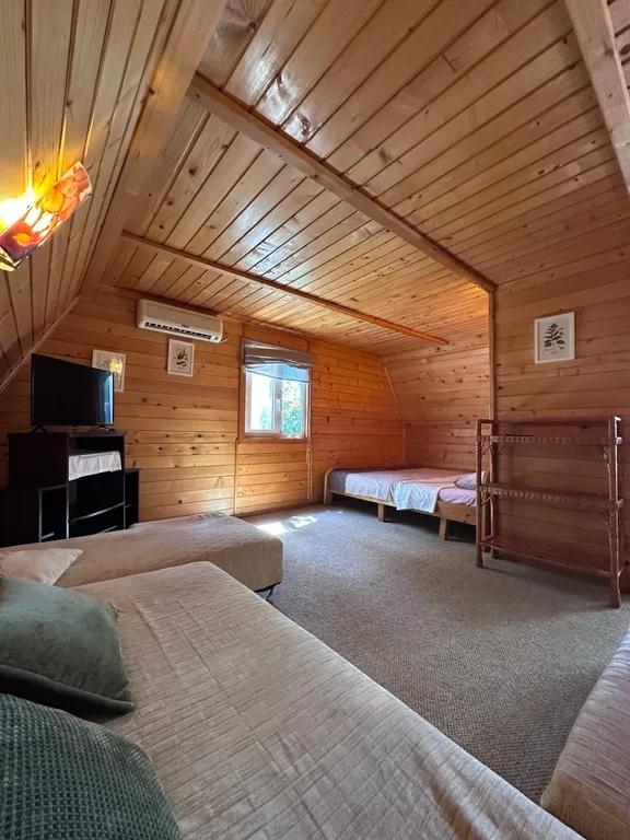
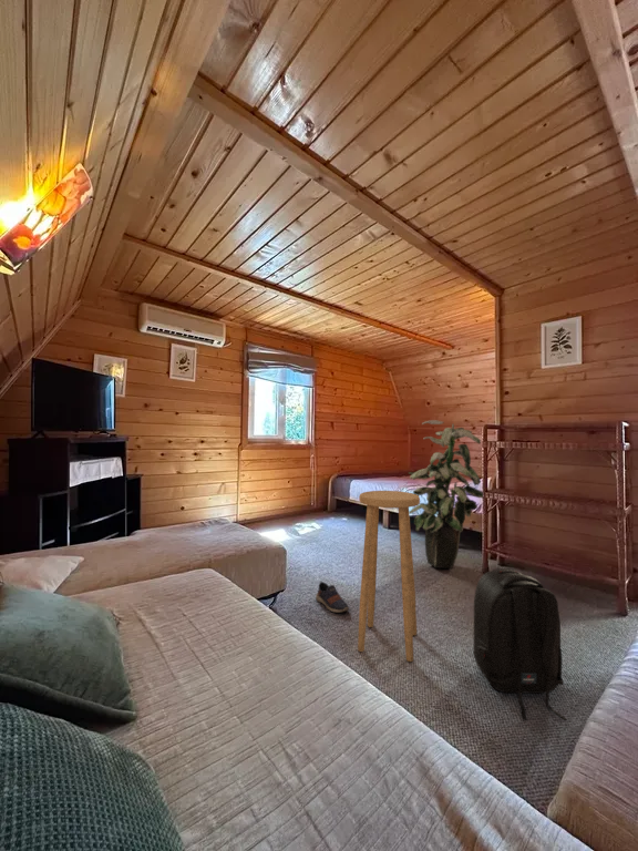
+ indoor plant (442, 492)
+ backpack (516, 628)
+ stool (401, 567)
+ shoe (331, 596)
